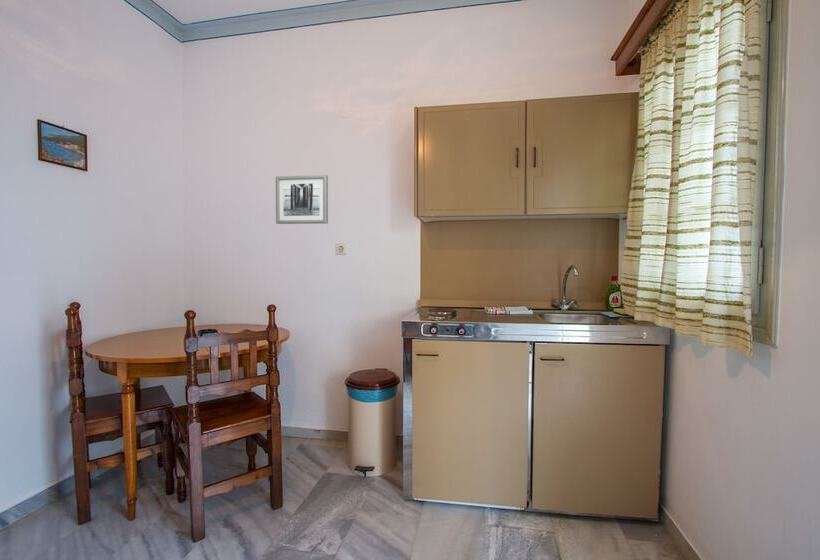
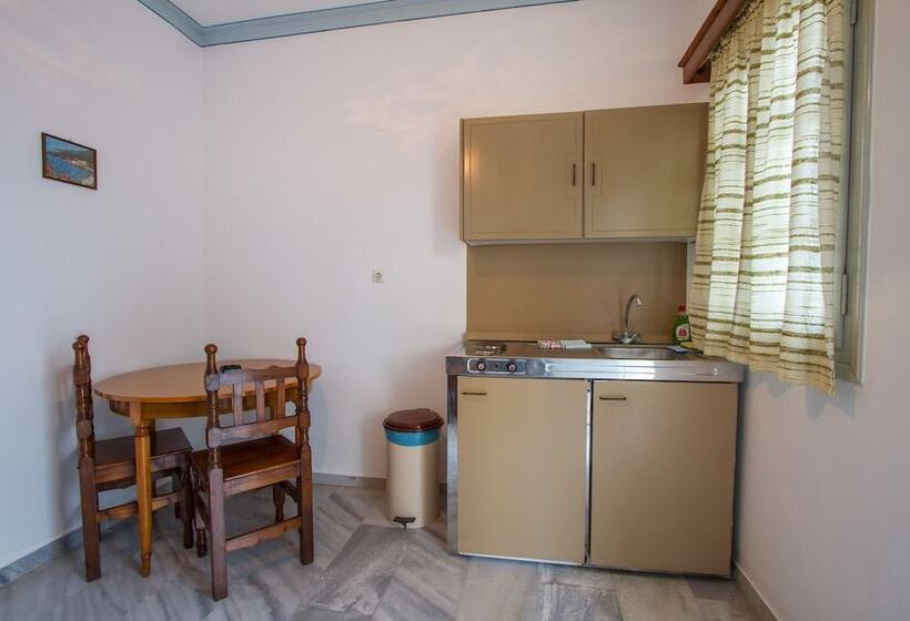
- wall art (301, 199)
